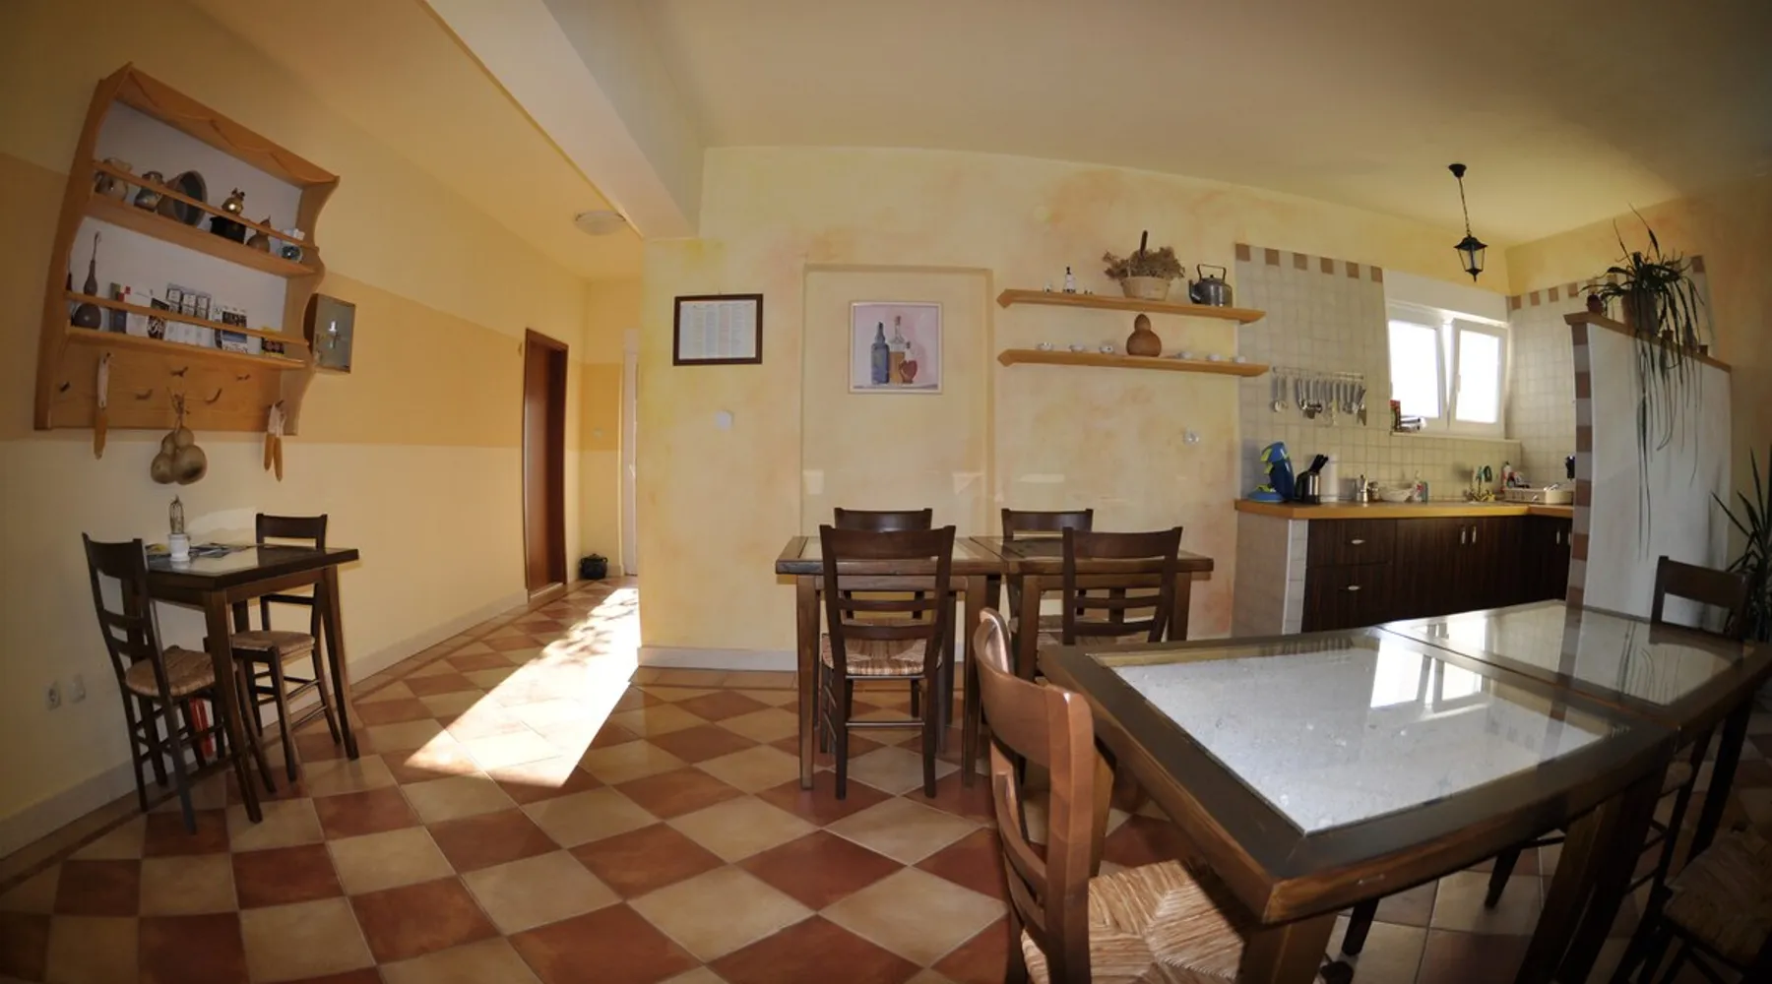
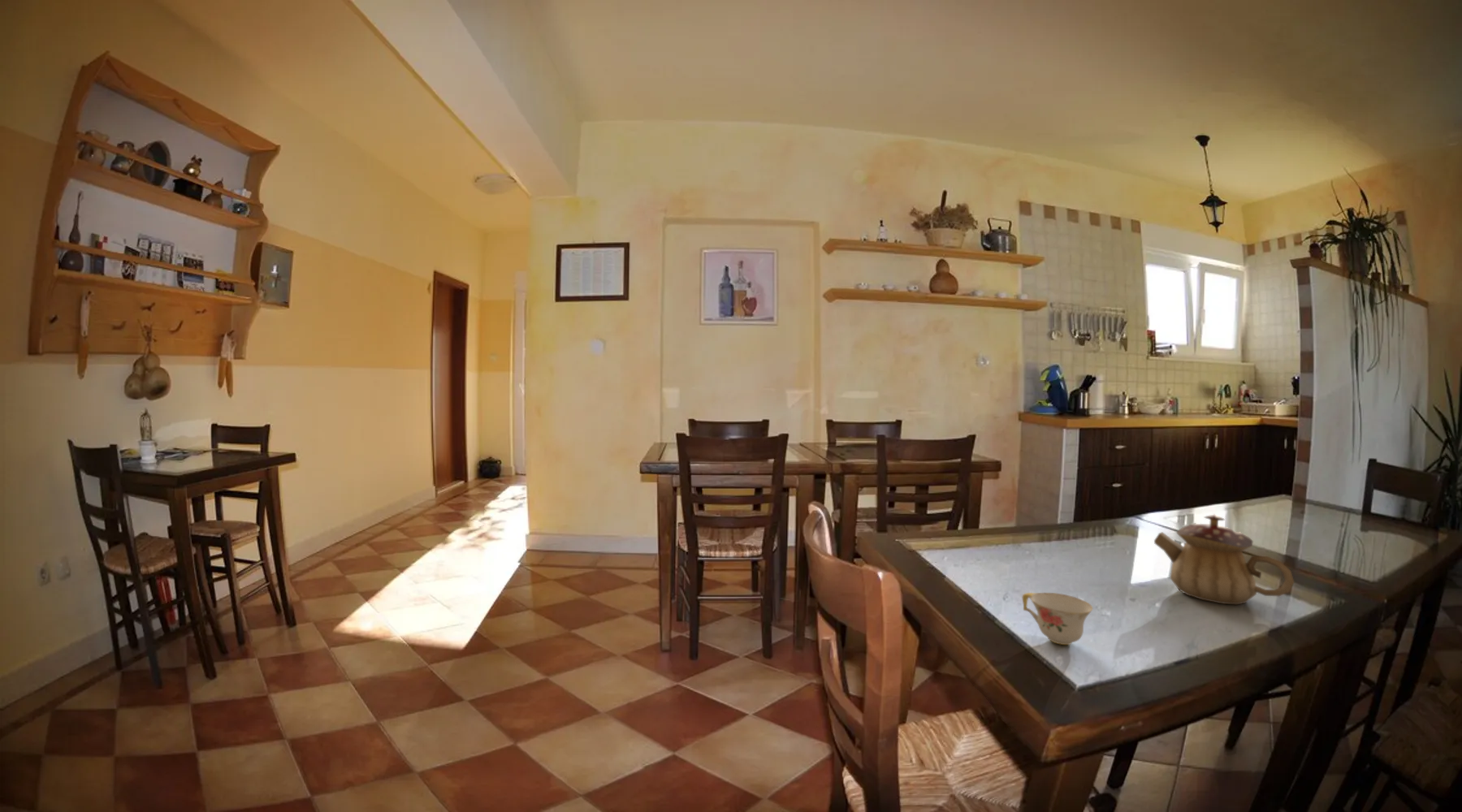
+ teapot (1218, 555)
+ teacup (1054, 620)
